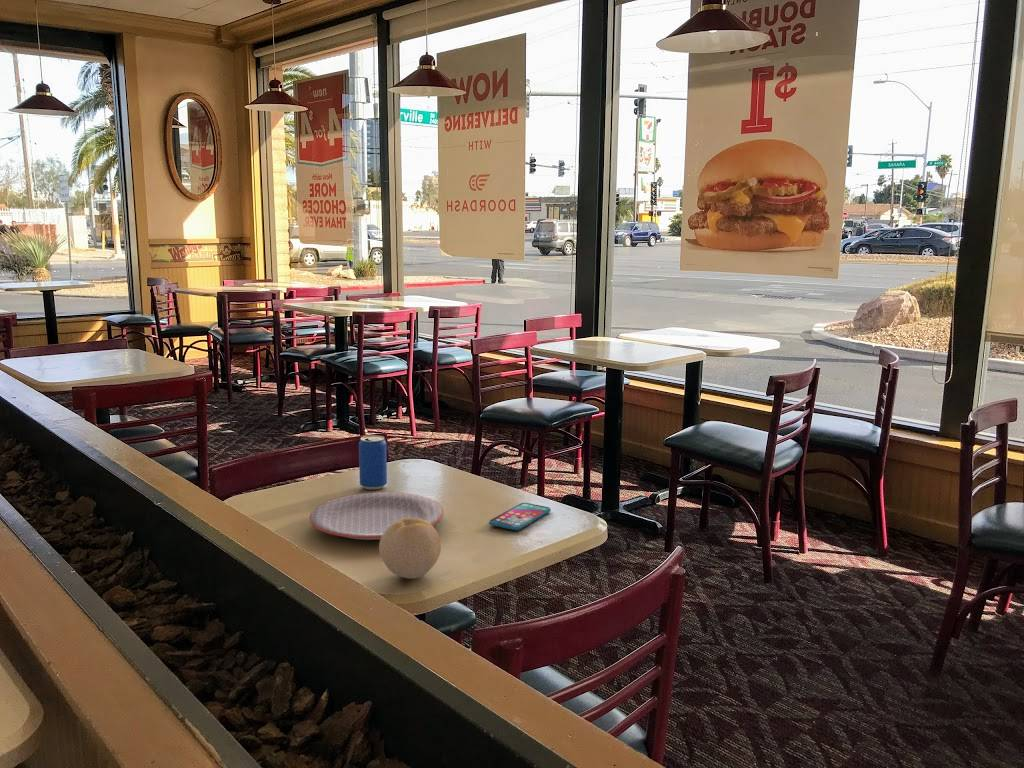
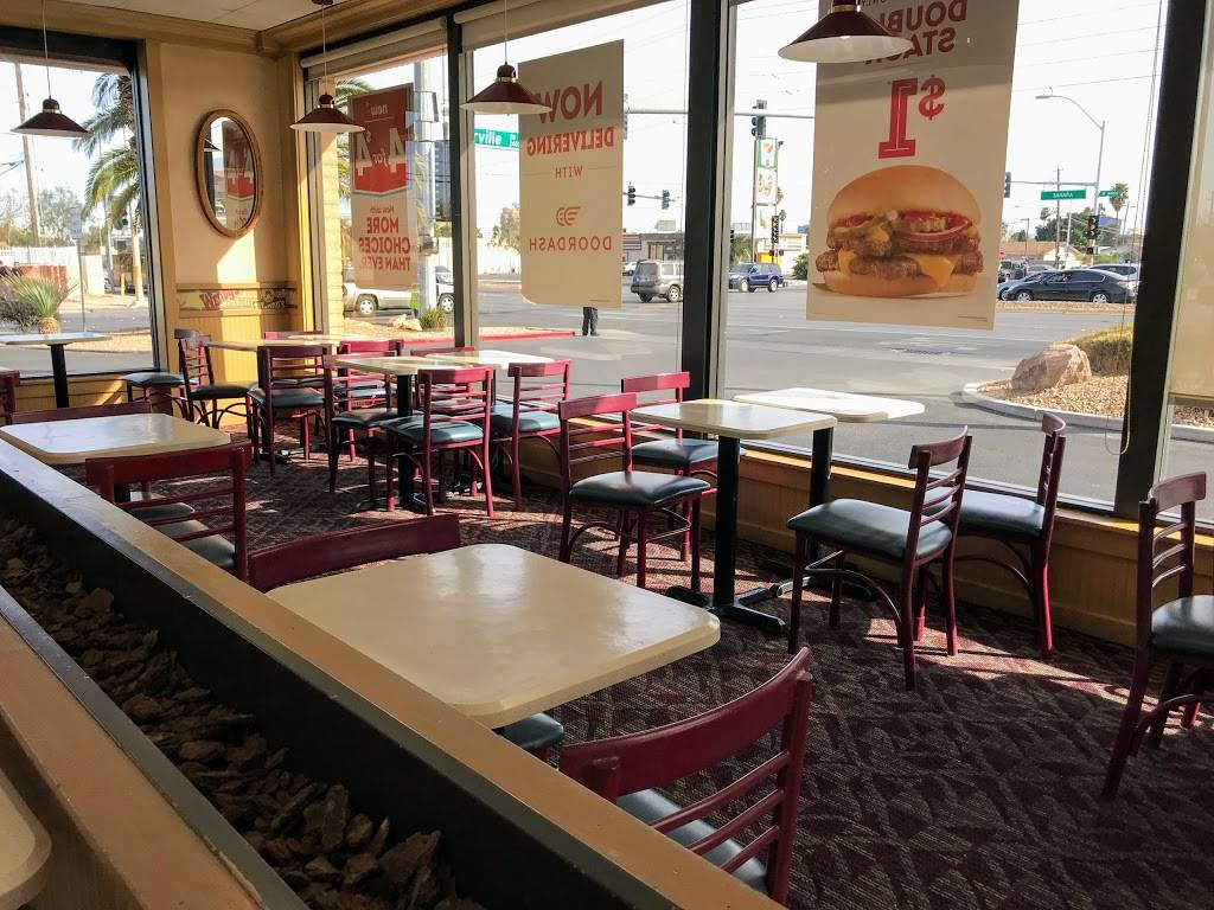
- fruit (410, 548)
- plate (377, 517)
- smartphone (520, 516)
- beverage can (372, 462)
